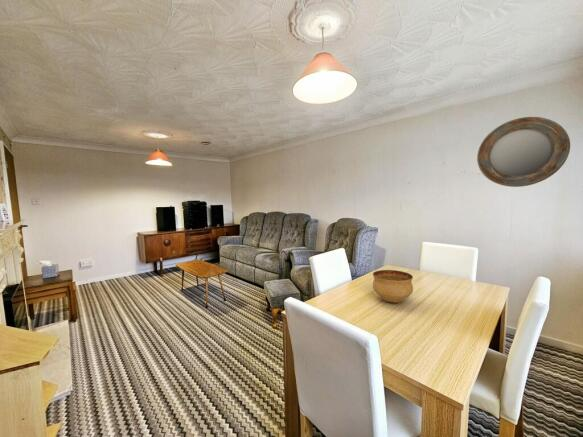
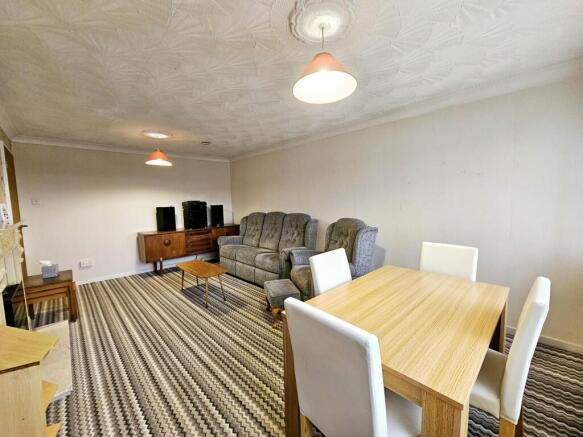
- home mirror (519, 152)
- bowl (392, 288)
